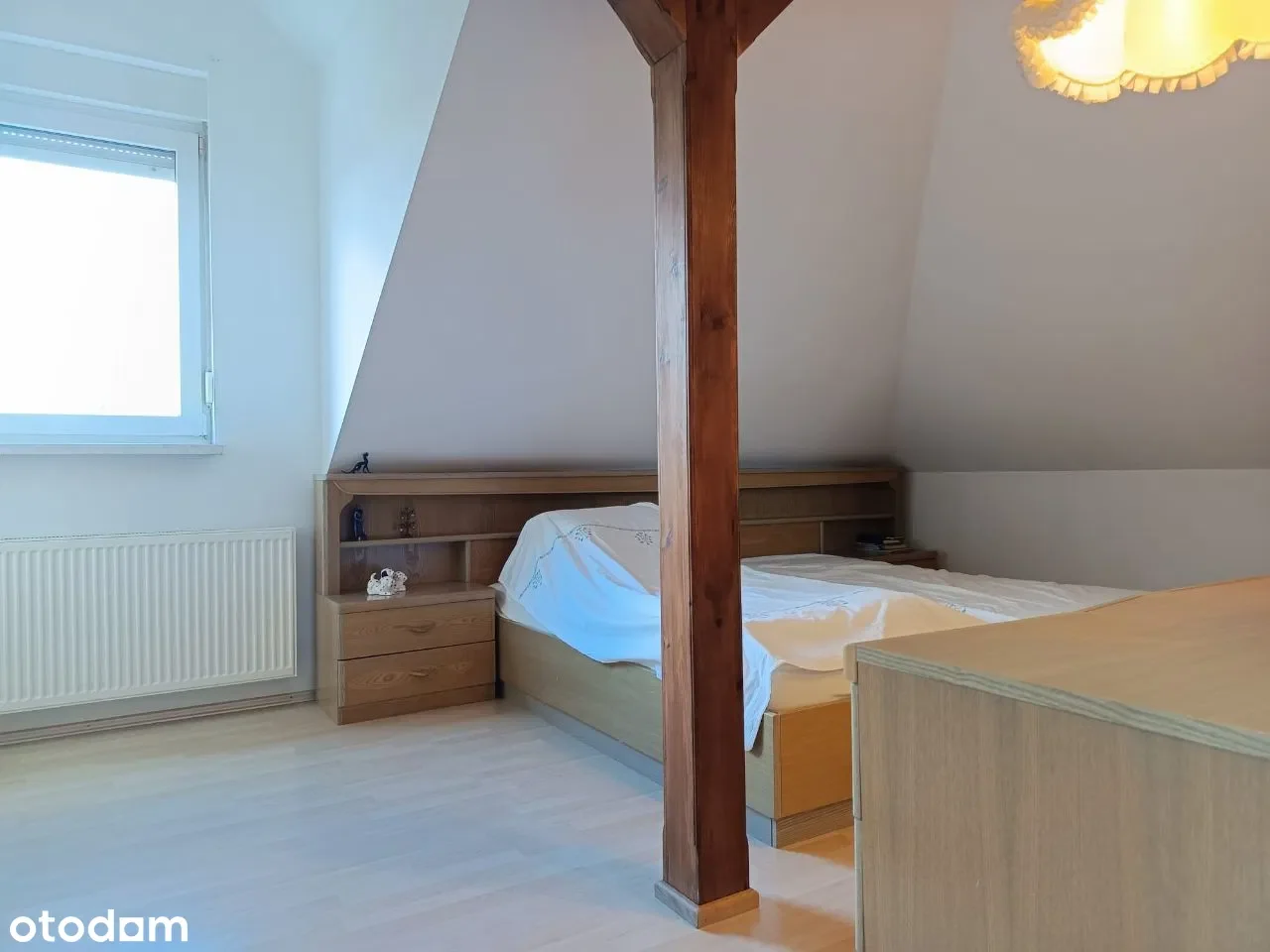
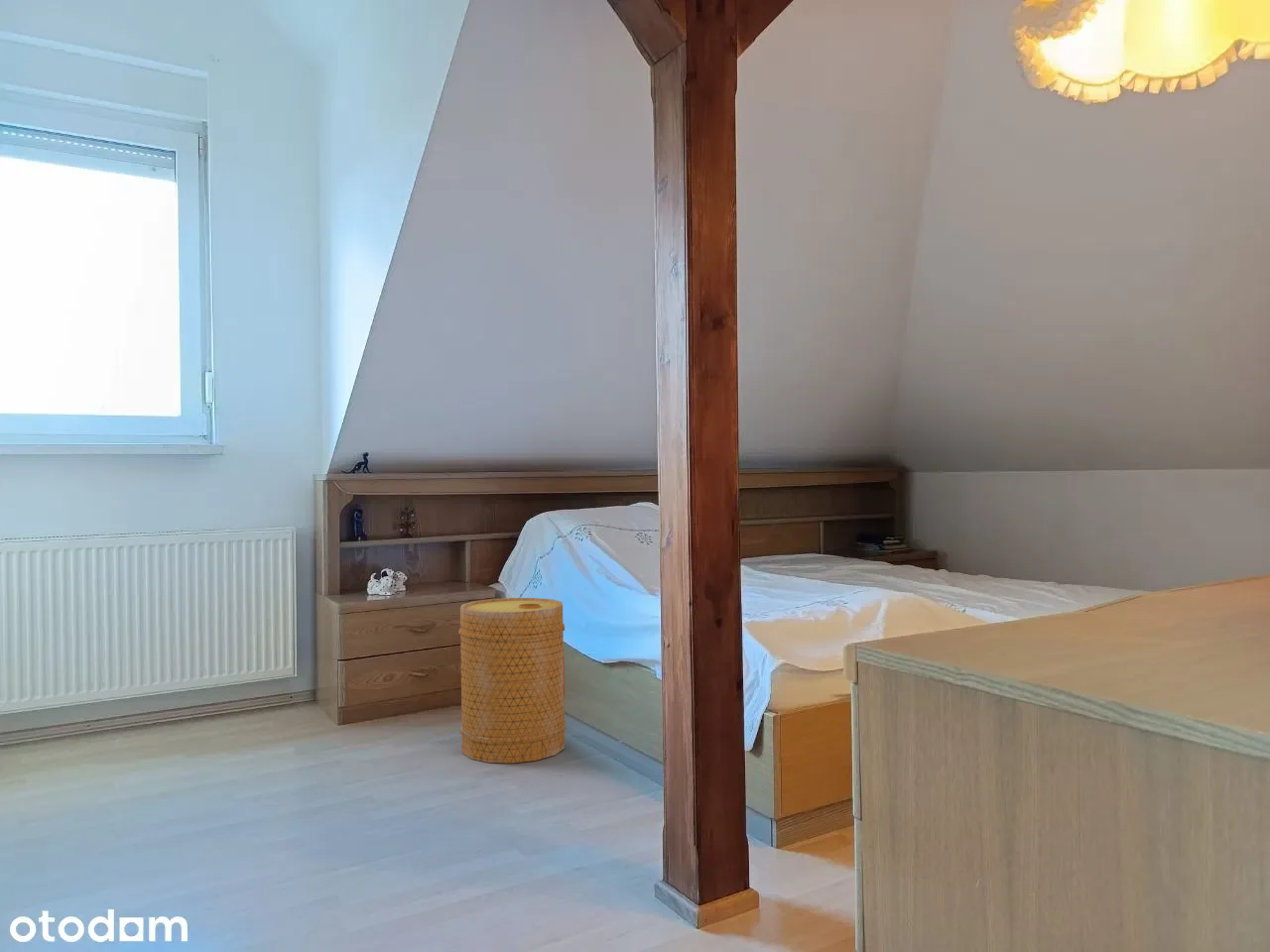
+ basket (513, 675)
